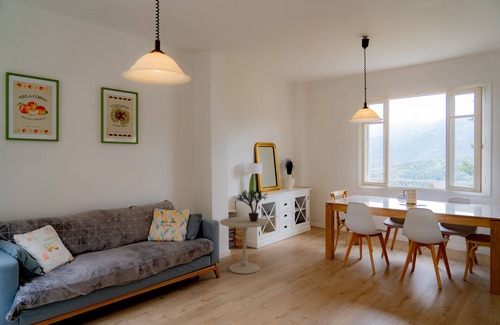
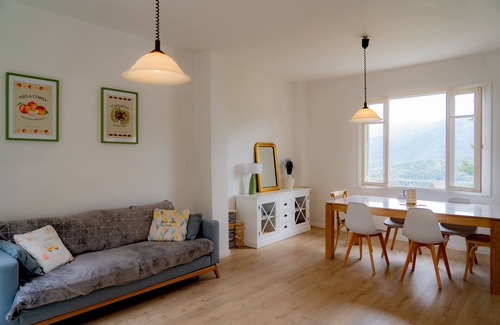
- side table (244, 244)
- potted plant (251, 204)
